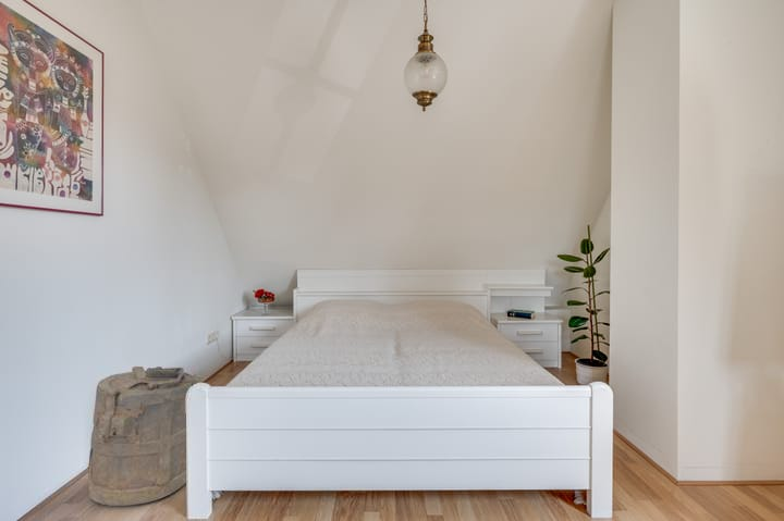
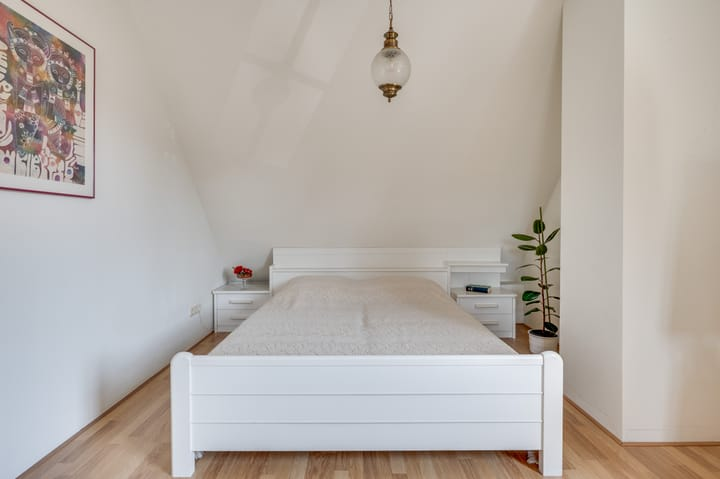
- laundry hamper (139, 427)
